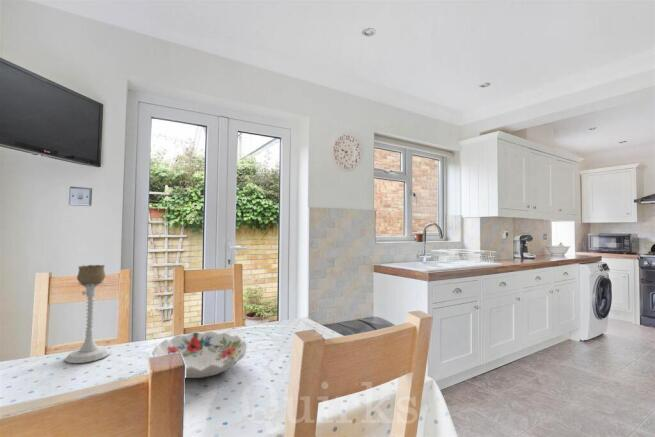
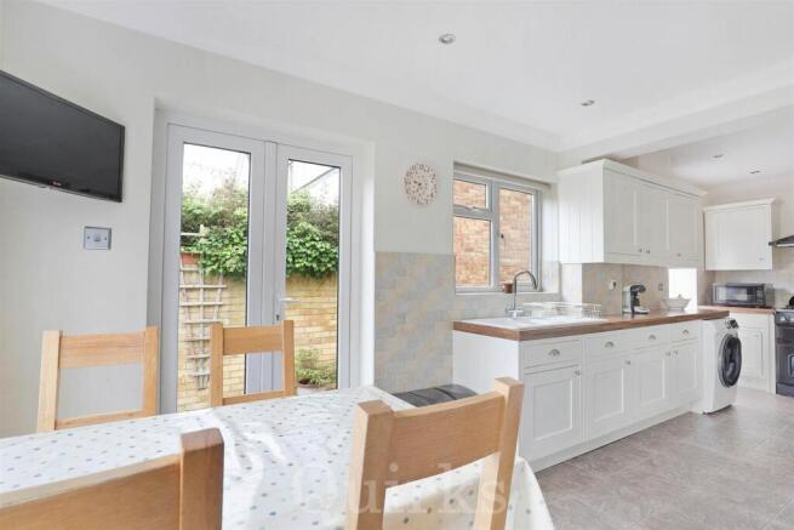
- decorative bowl (201, 354)
- candle holder (90, 310)
